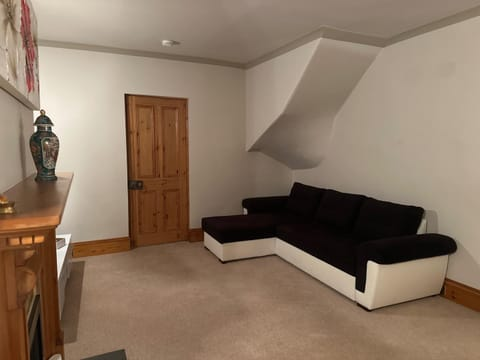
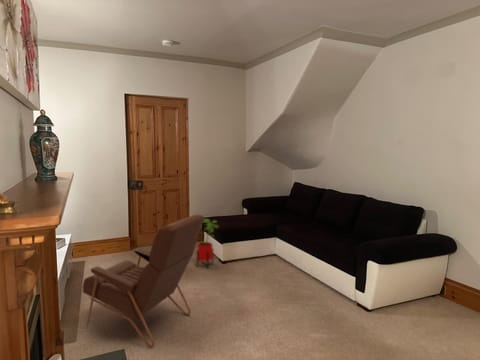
+ armchair (144, 270)
+ house plant (204, 242)
